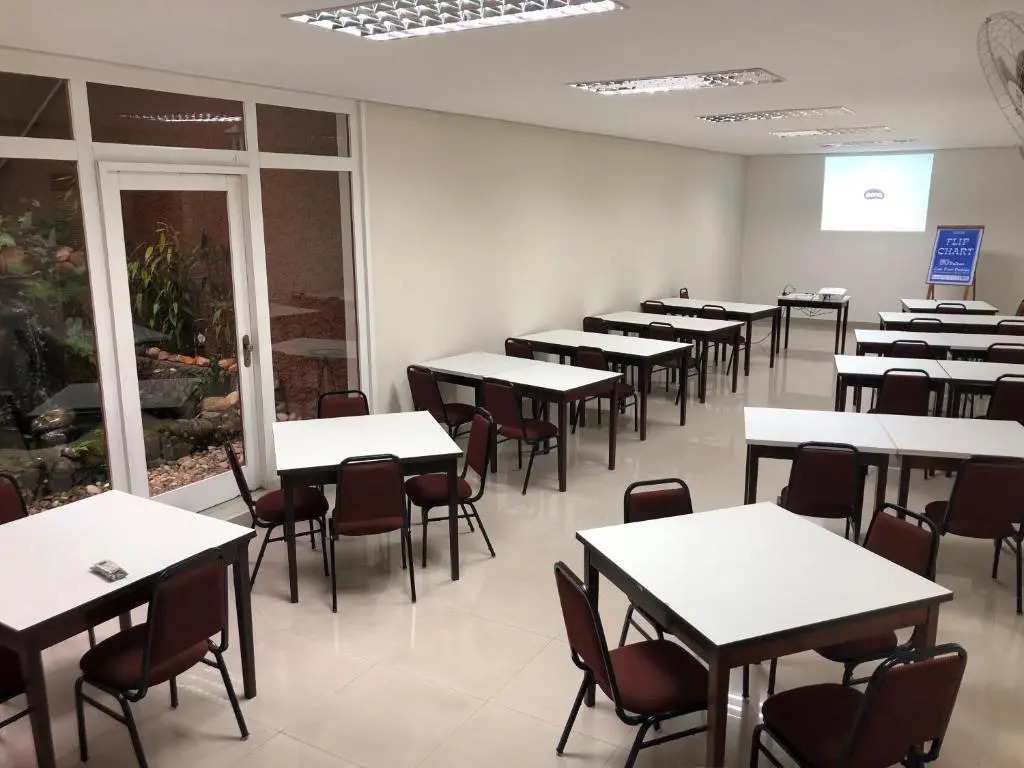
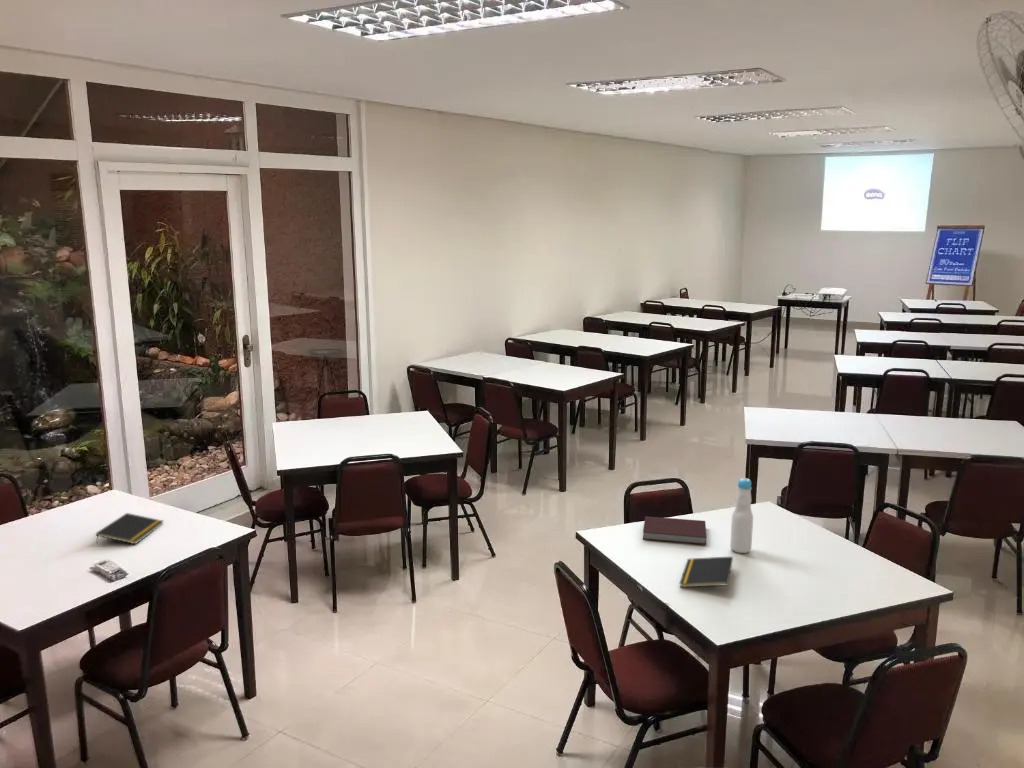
+ notepad (706, 571)
+ notebook (674, 529)
+ bottle (742, 514)
+ notepad (130, 528)
